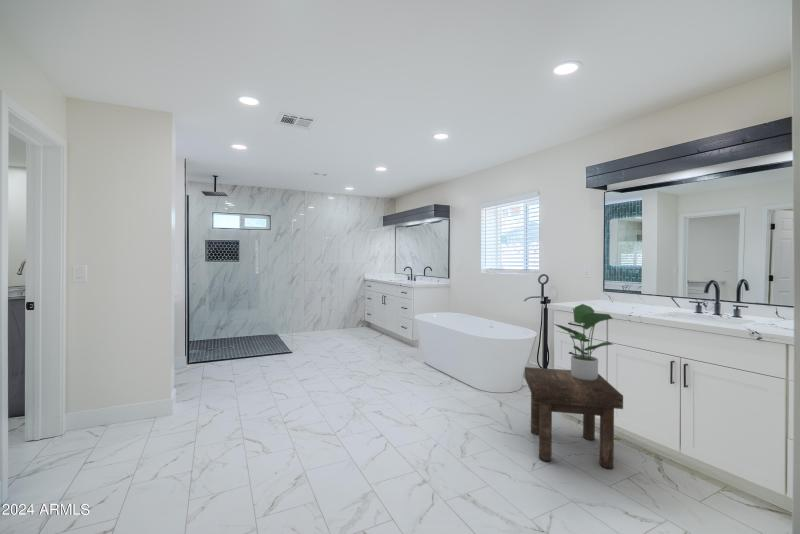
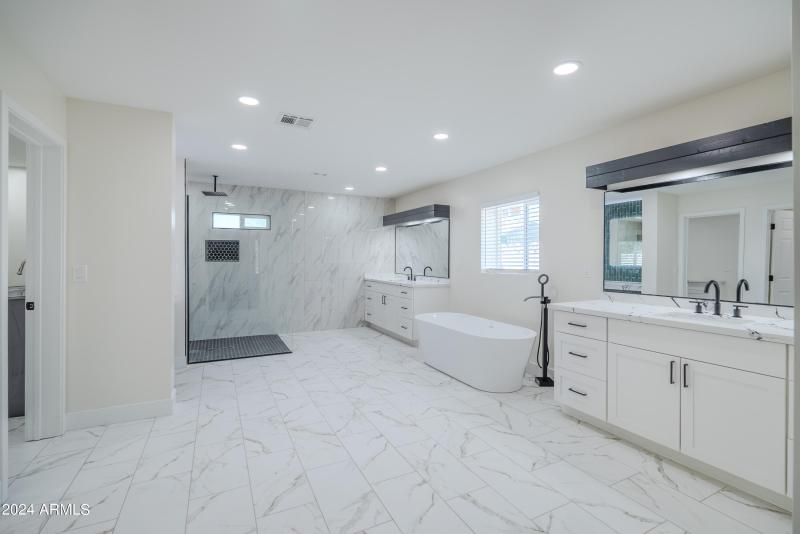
- stool (567, 412)
- potted plant (581, 342)
